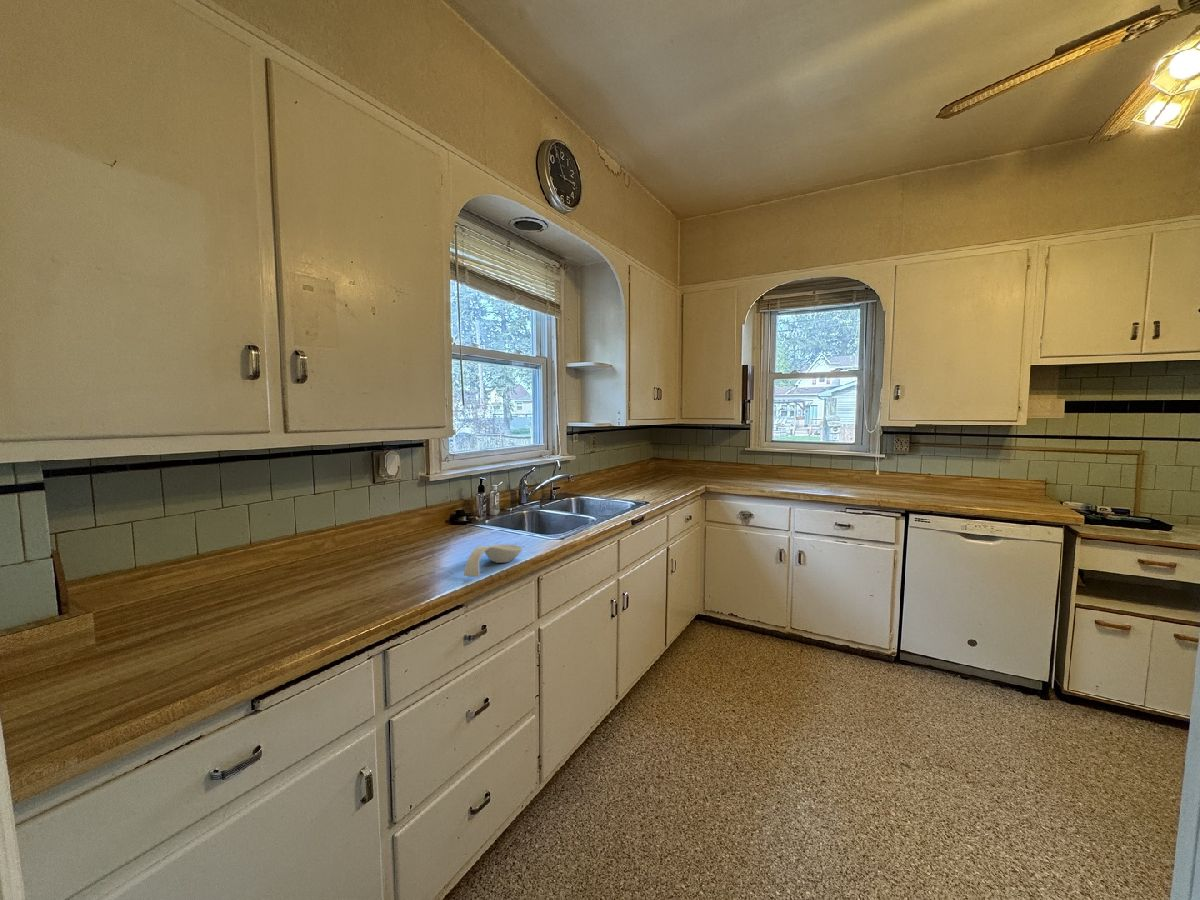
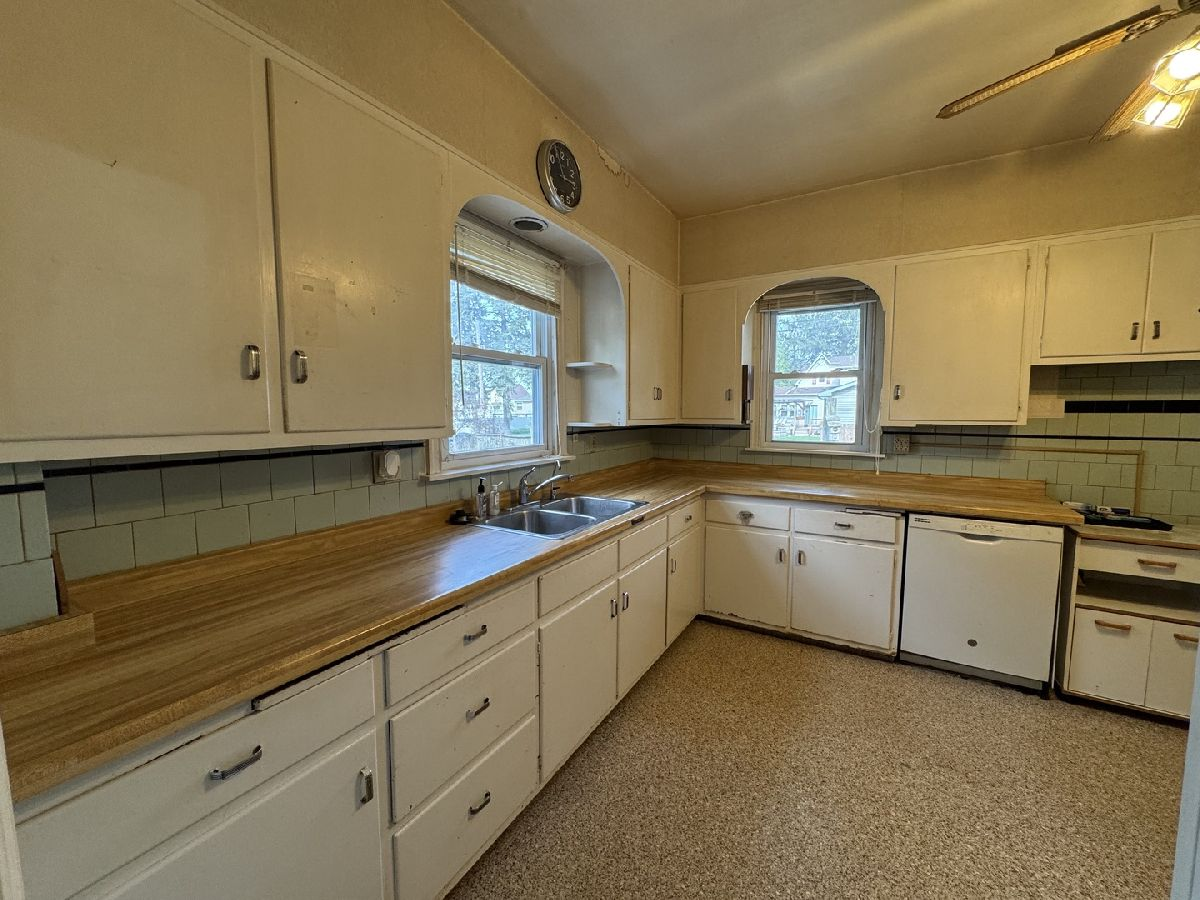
- spoon rest (493, 553)
